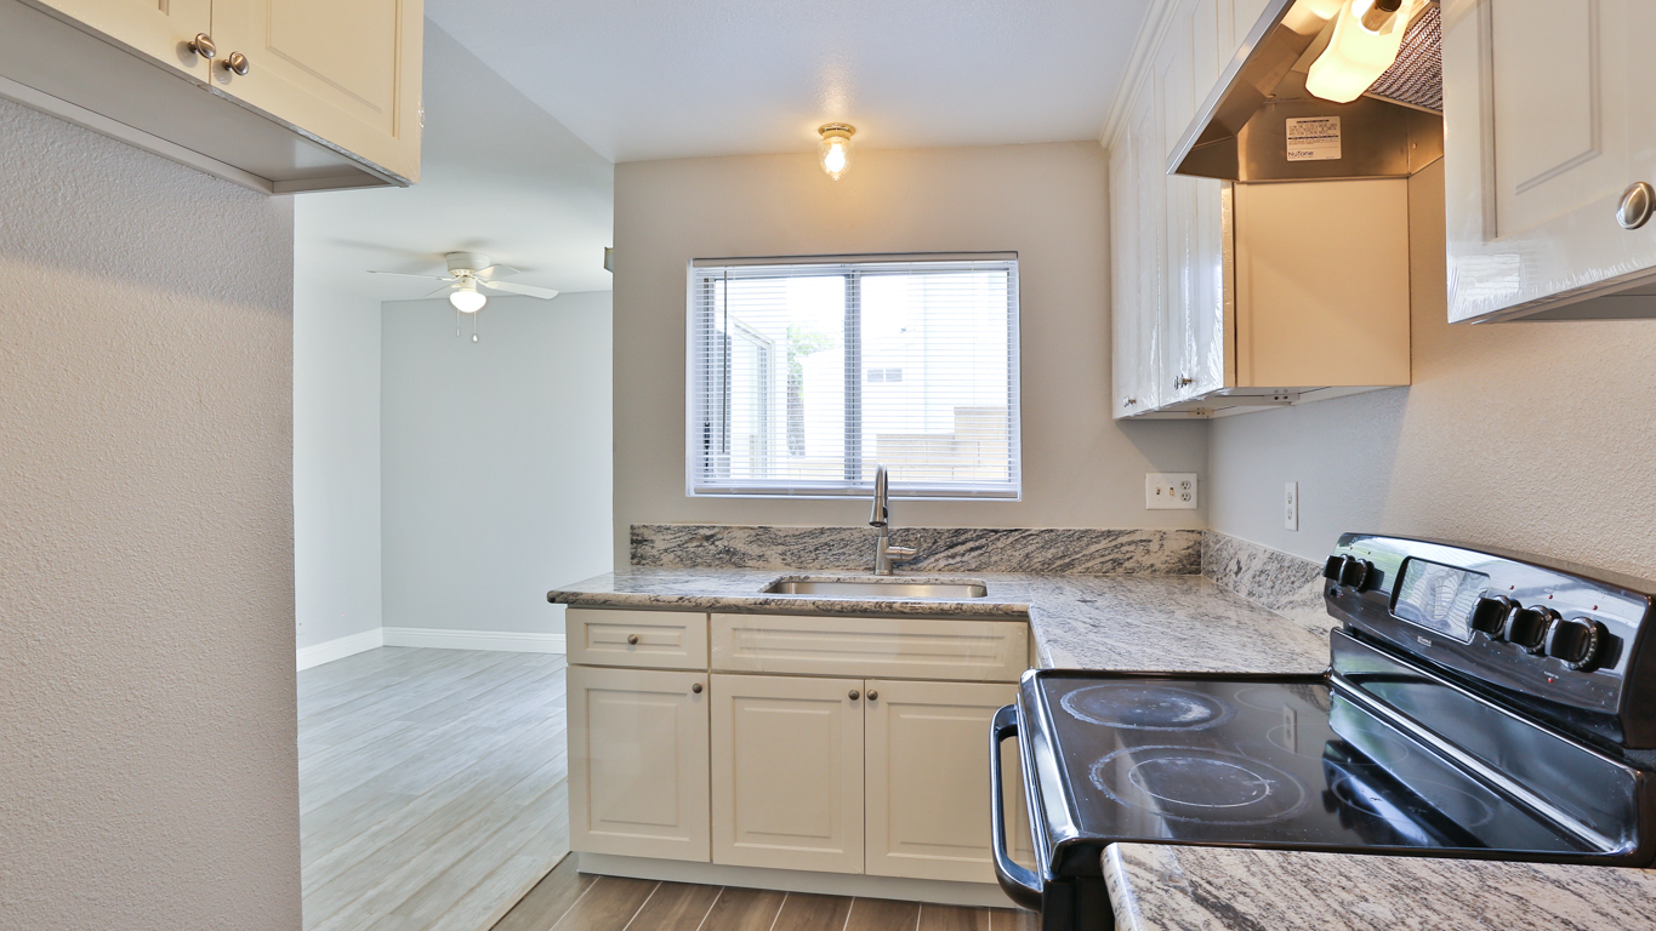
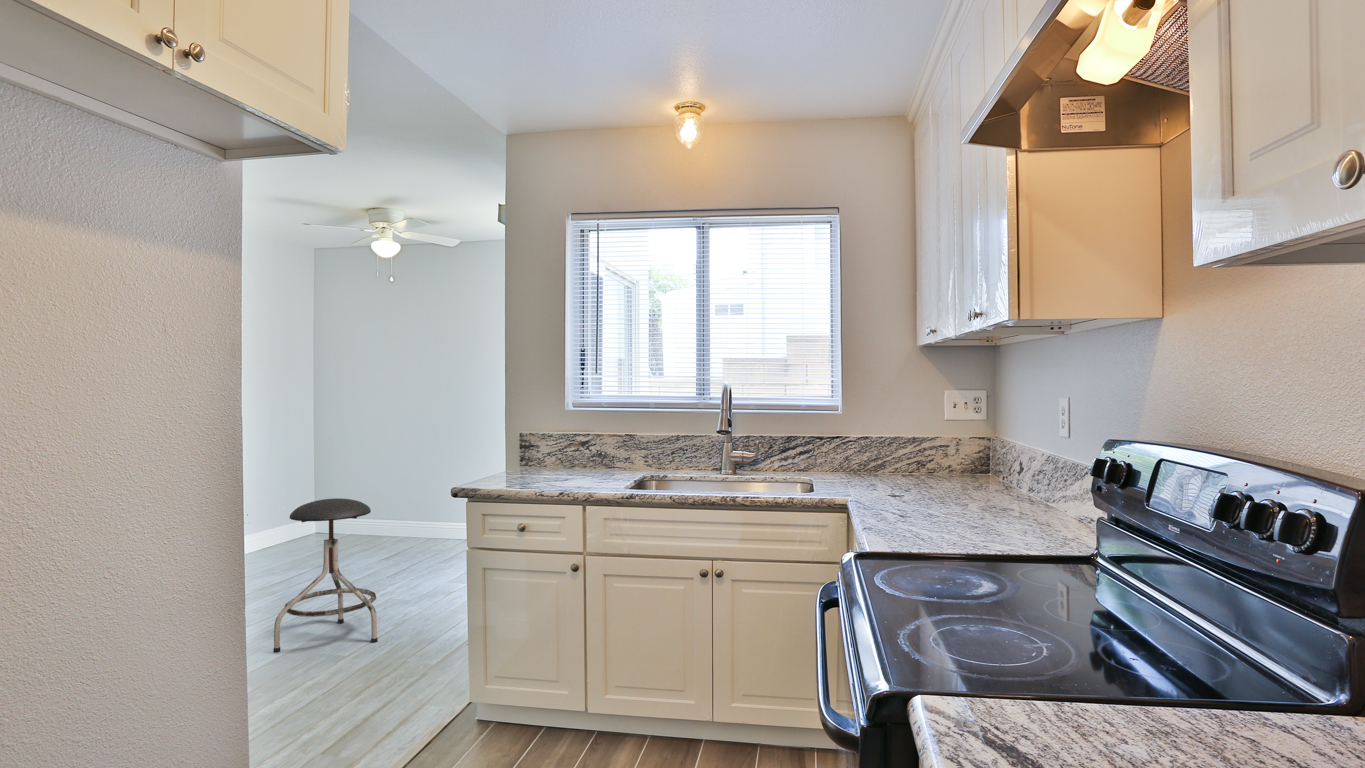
+ stool (325, 569)
